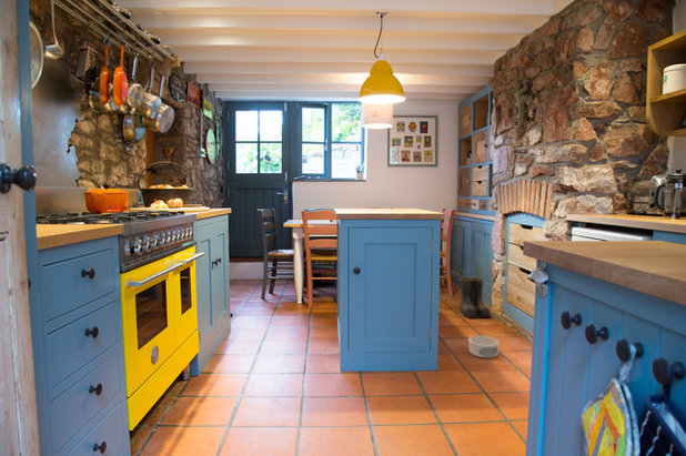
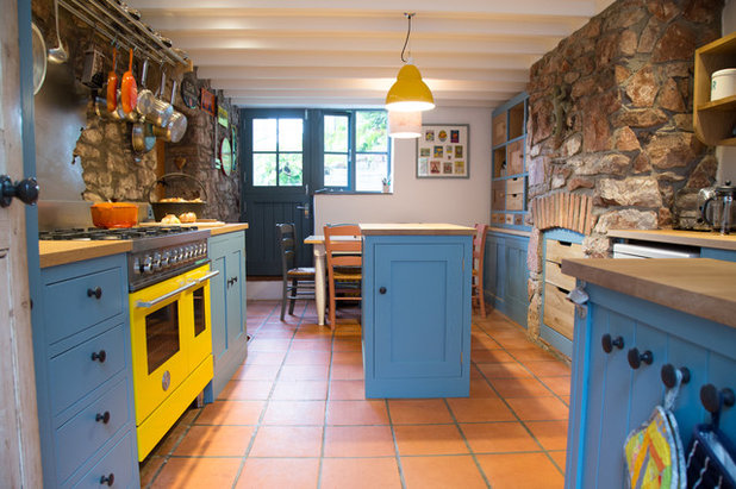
- boots (473, 296)
- pet bowl (483, 346)
